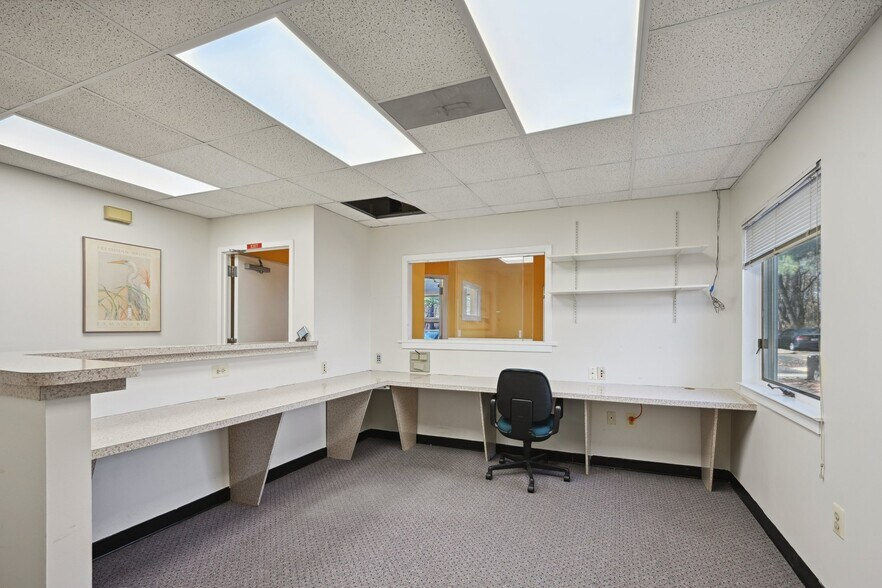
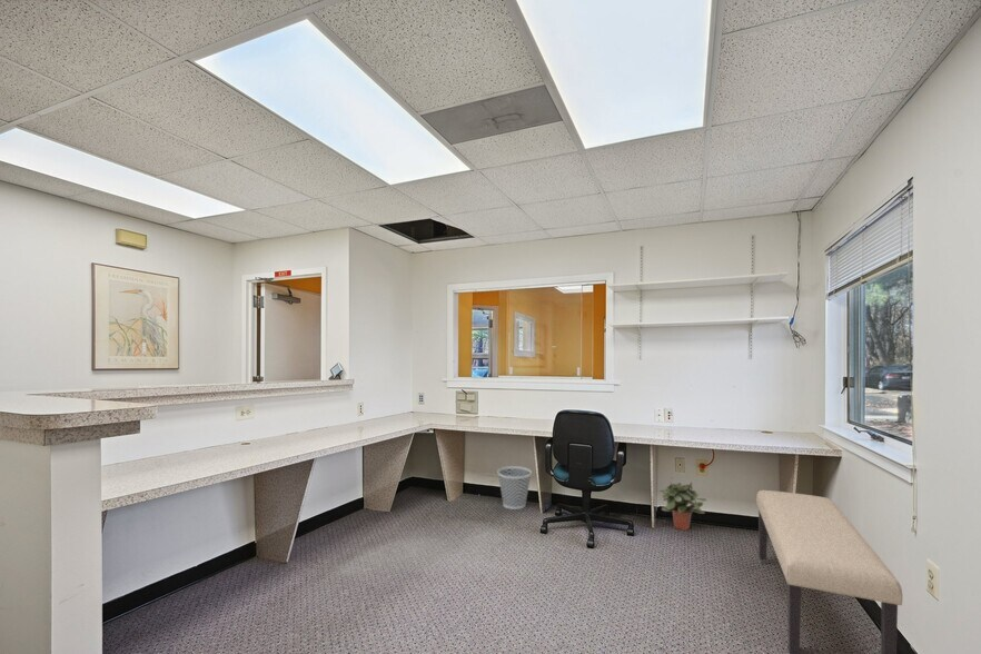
+ wastebasket (514, 487)
+ bench (813, 563)
+ potted plant (682, 504)
